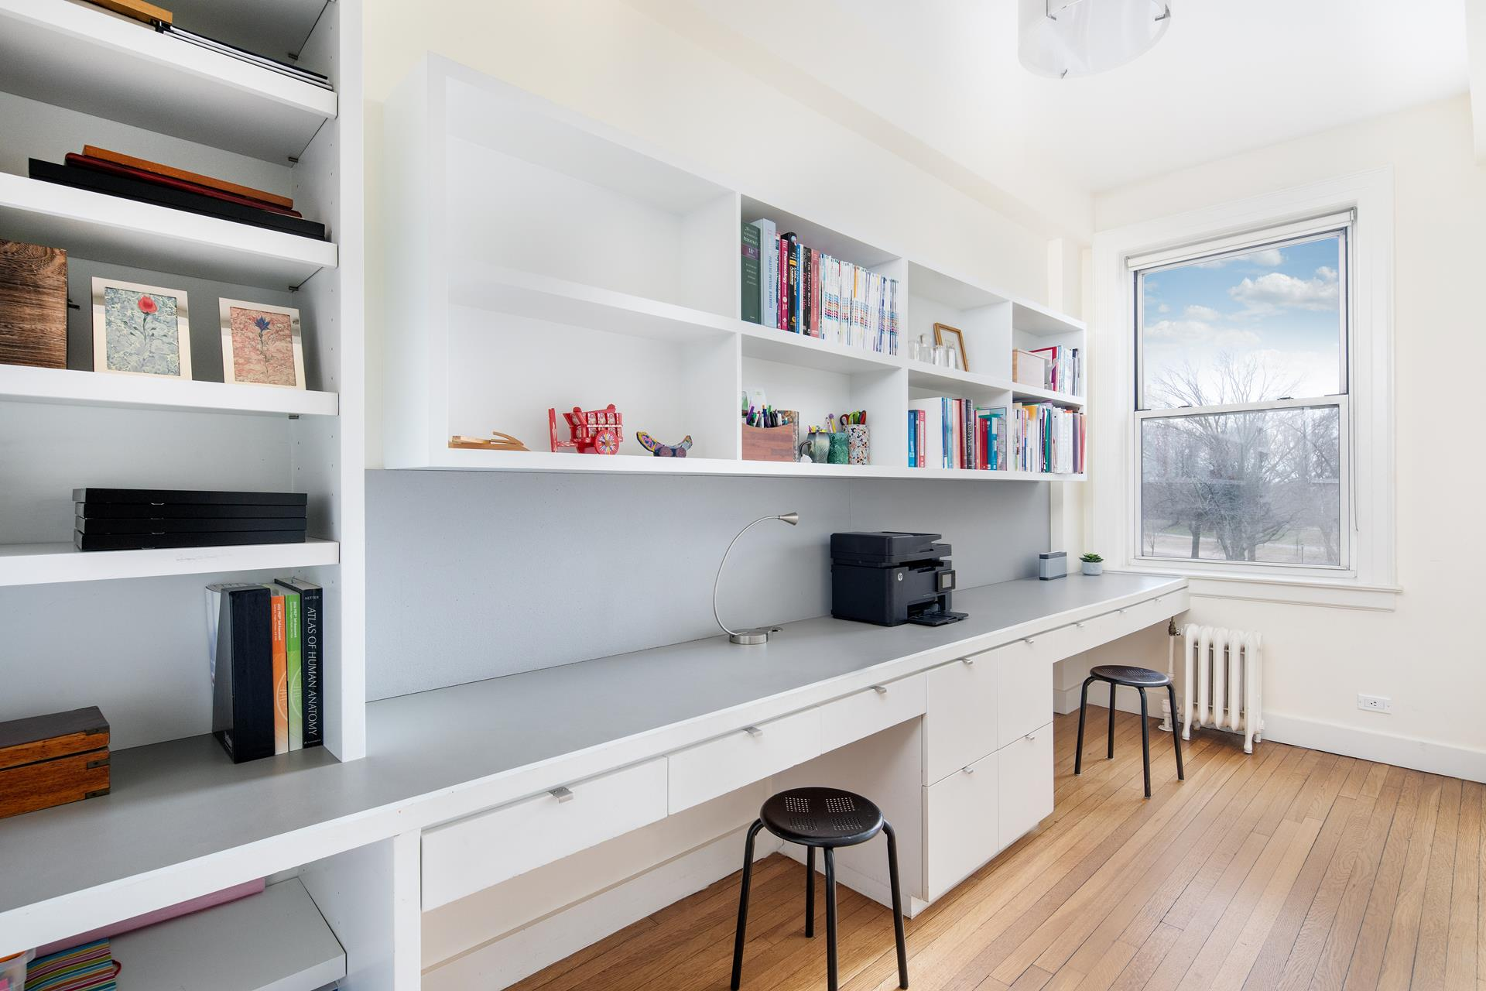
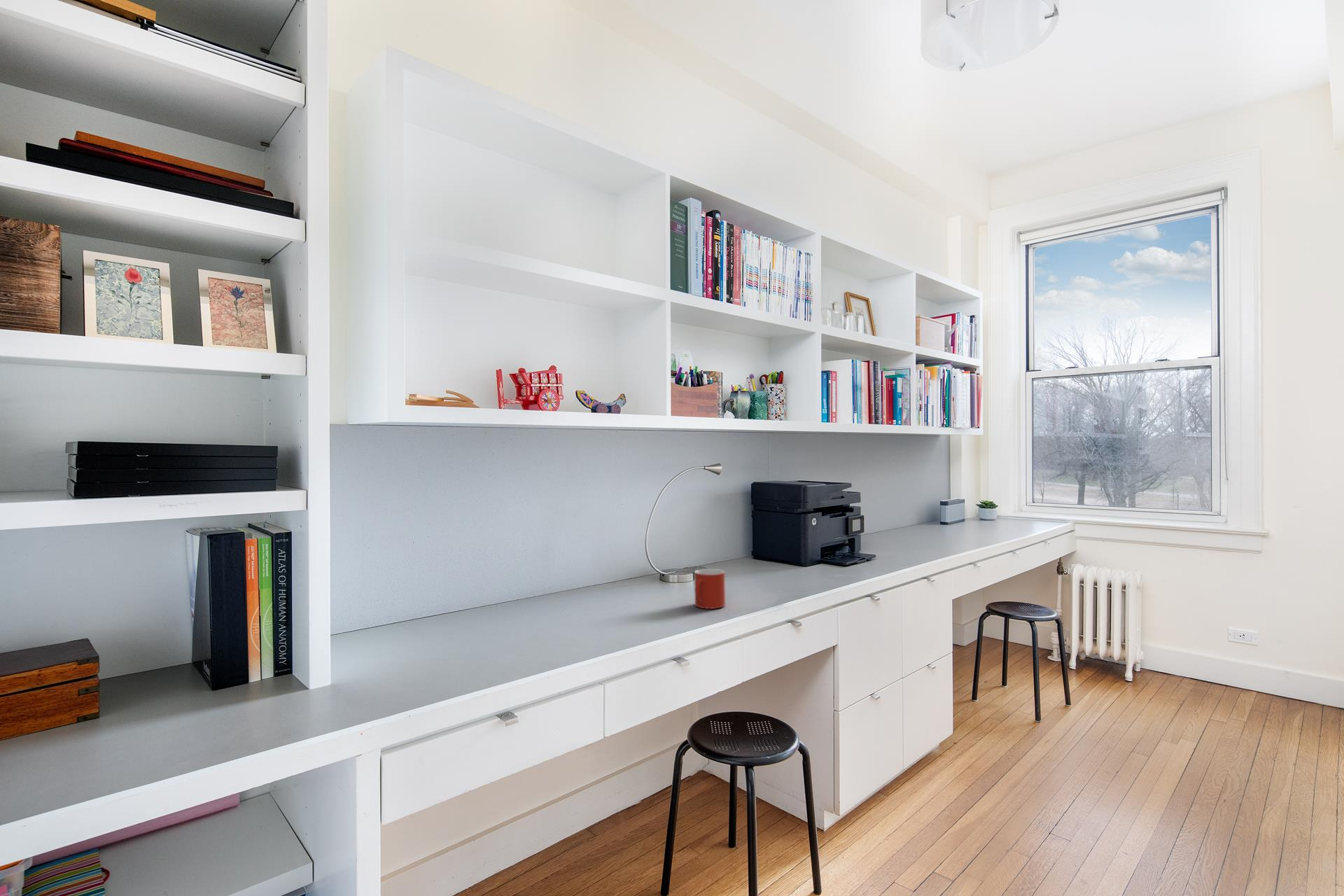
+ mug (708, 589)
